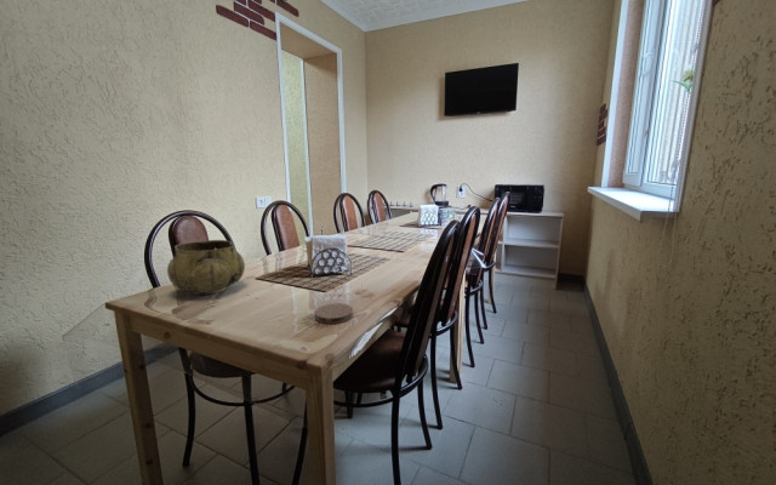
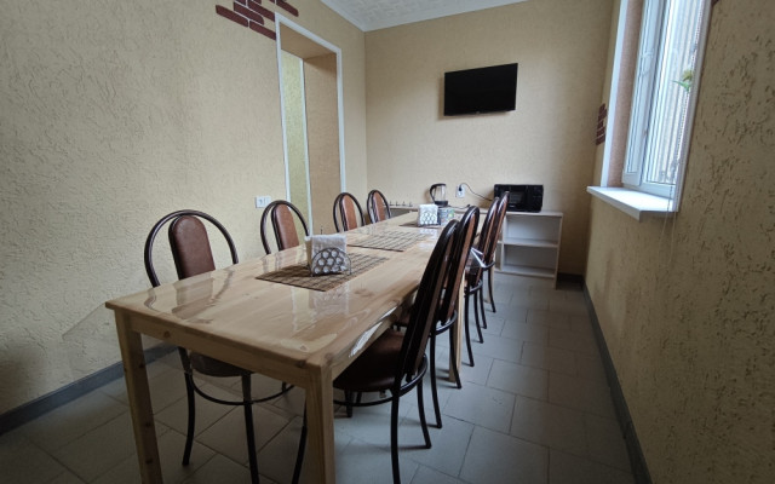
- coaster (333, 313)
- decorative bowl (207, 267)
